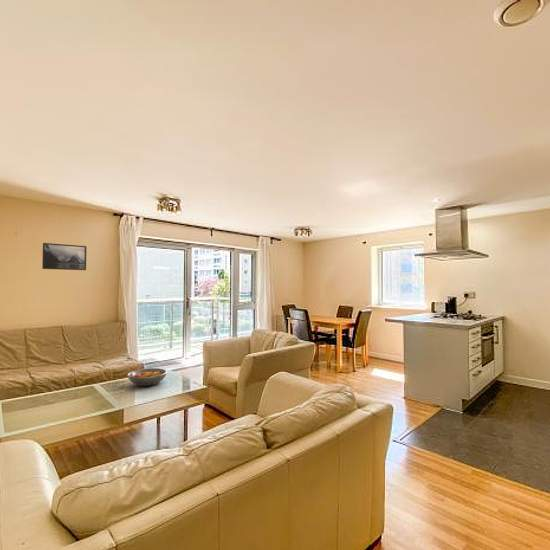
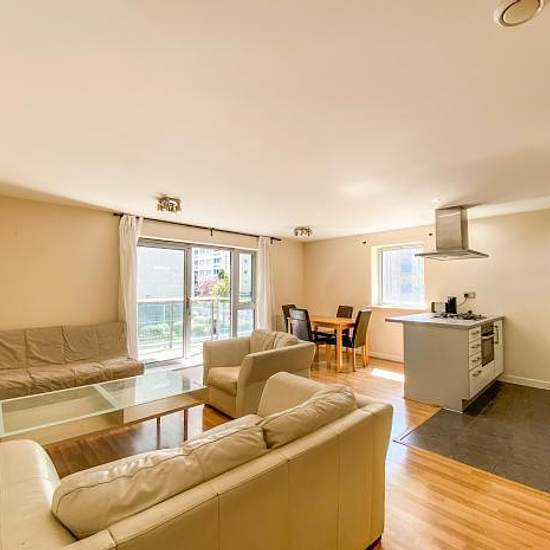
- fruit bowl (147, 376)
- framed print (65, 257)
